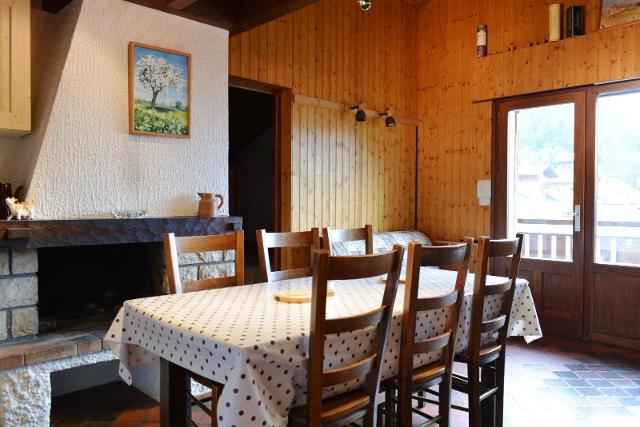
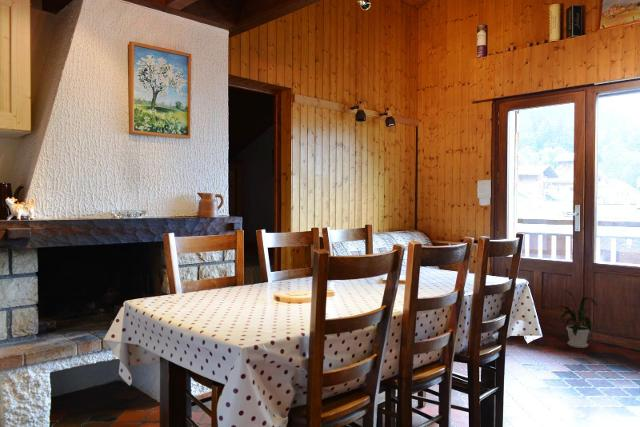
+ house plant (575, 317)
